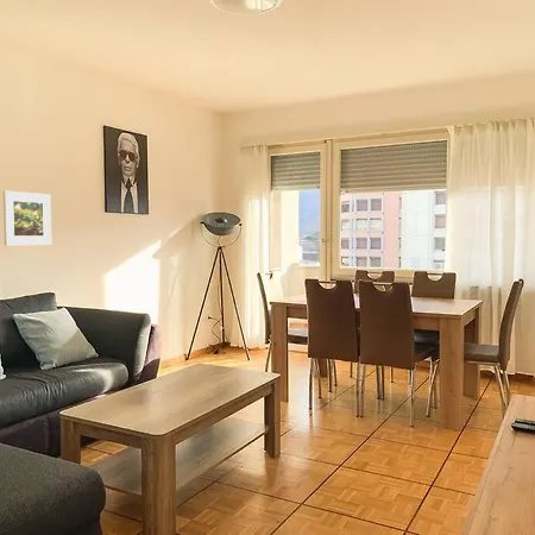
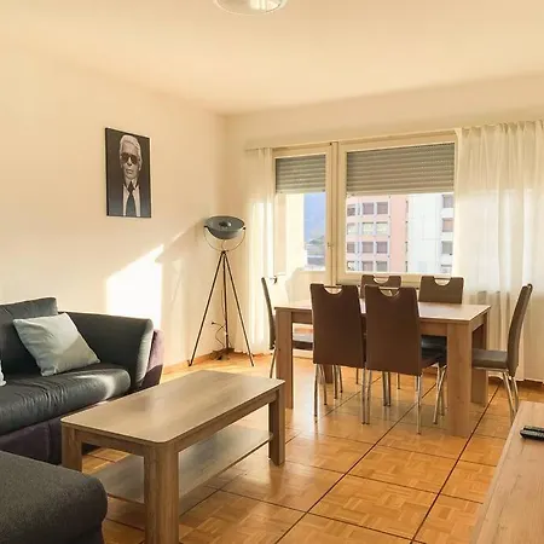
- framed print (27, 219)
